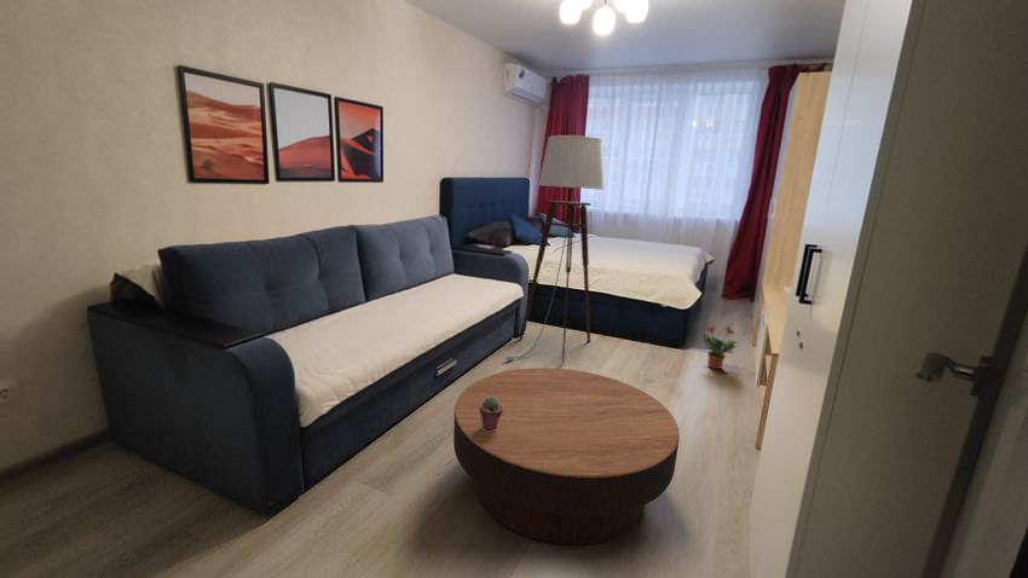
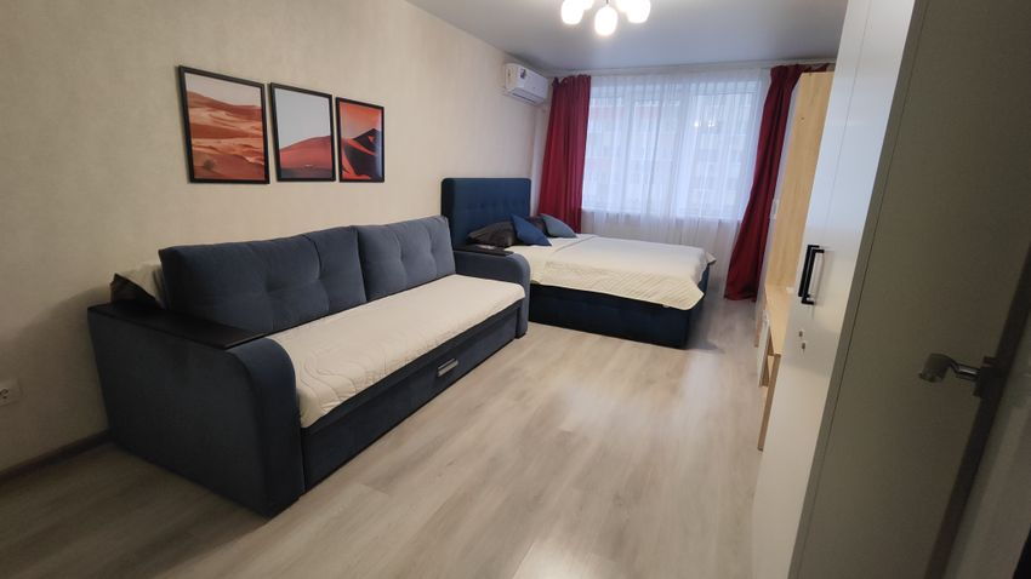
- potted plant (717, 346)
- potted succulent (490, 411)
- coffee table (561, 446)
- floor lamp (562, 249)
